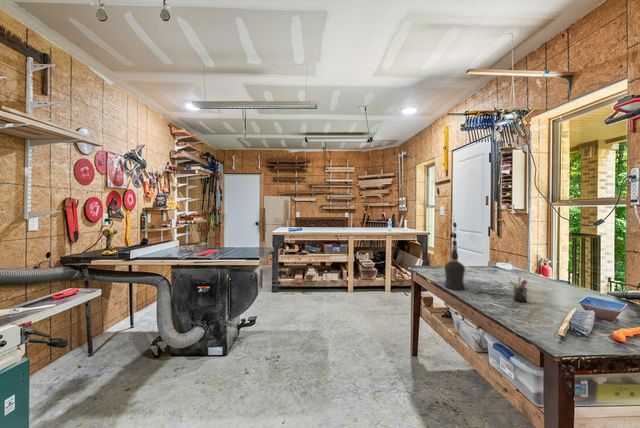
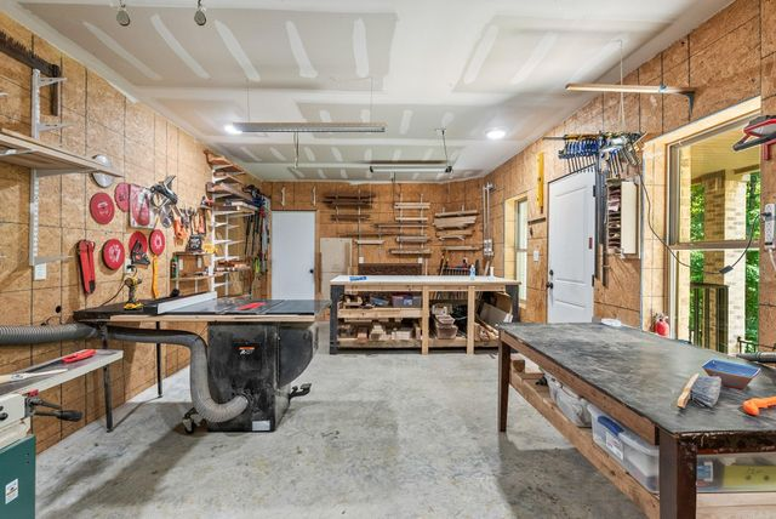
- pen holder (518, 288)
- liquor bottle (454, 263)
